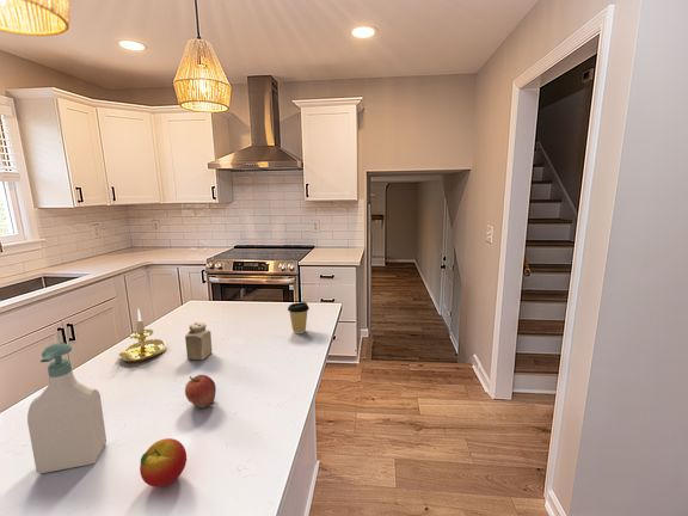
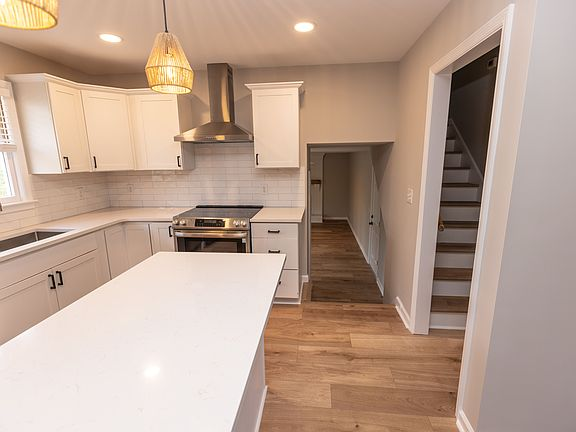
- soap bottle (62, 405)
- apple (162, 462)
- coffee cup (299, 318)
- salt shaker (198, 339)
- fruit (199, 389)
- candle holder (139, 332)
